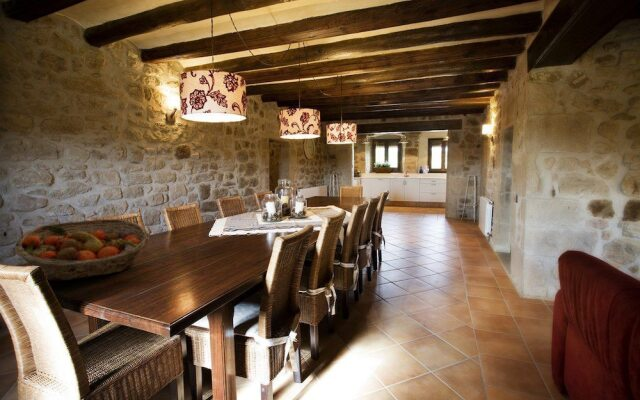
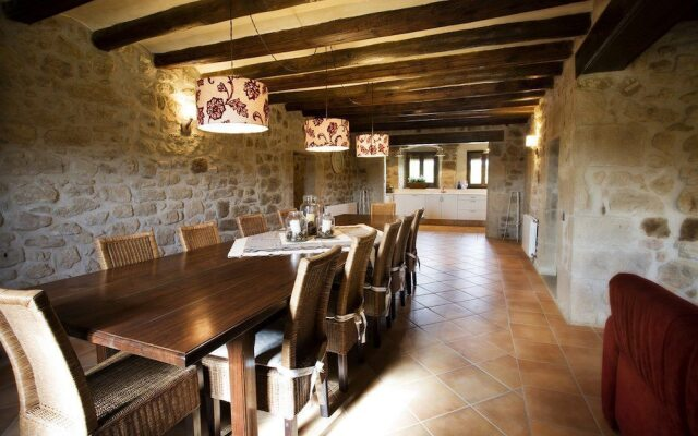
- fruit basket (88, 247)
